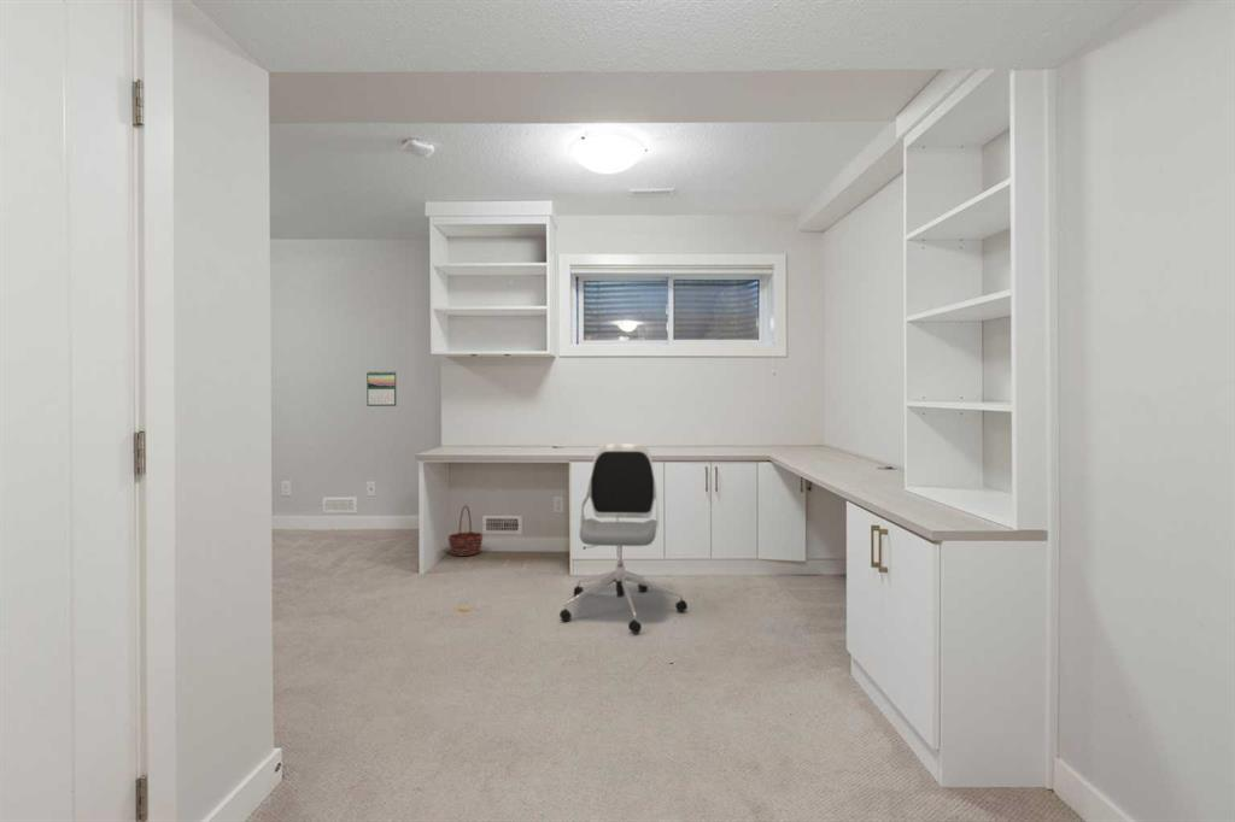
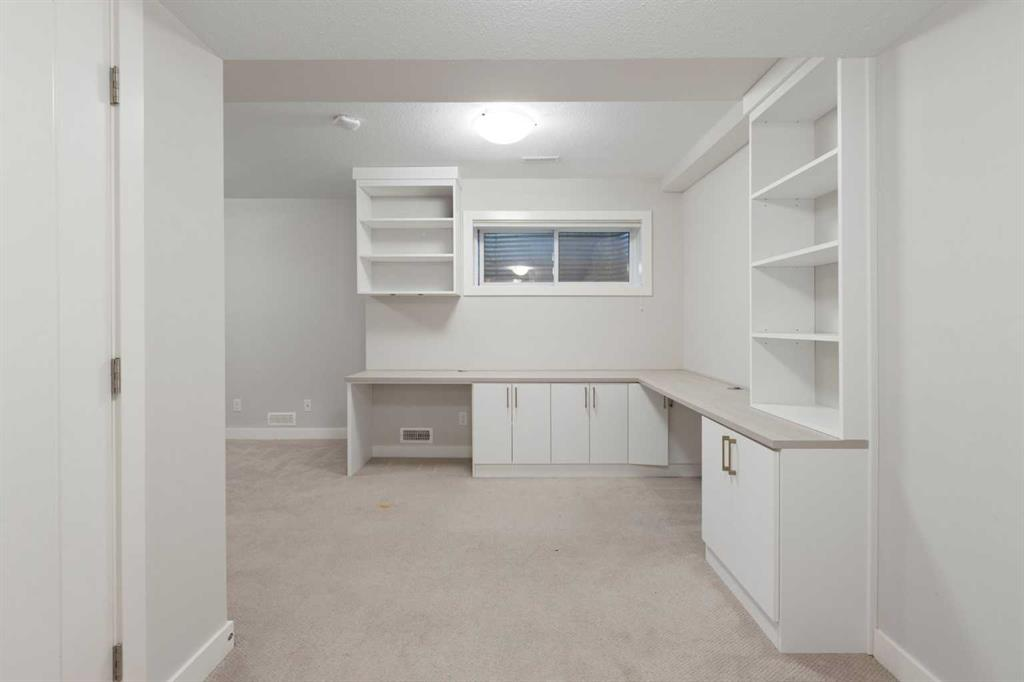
- office chair (615, 527)
- calendar (381, 388)
- basket (468, 532)
